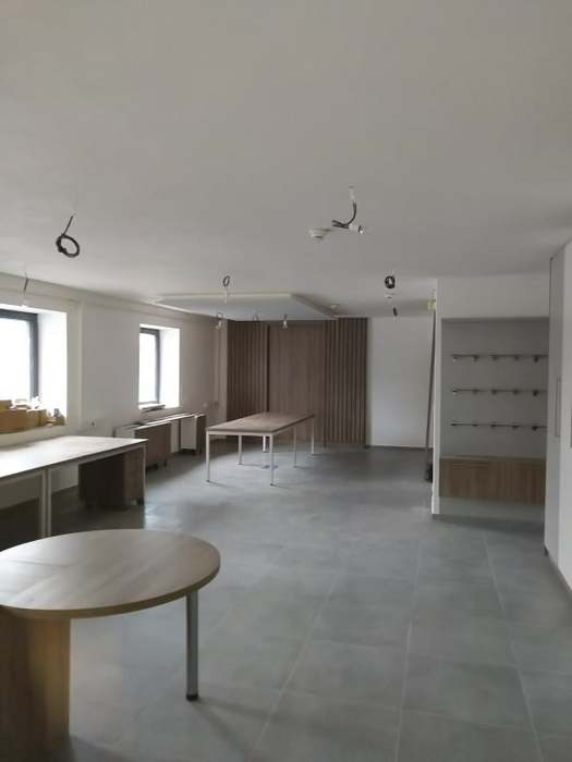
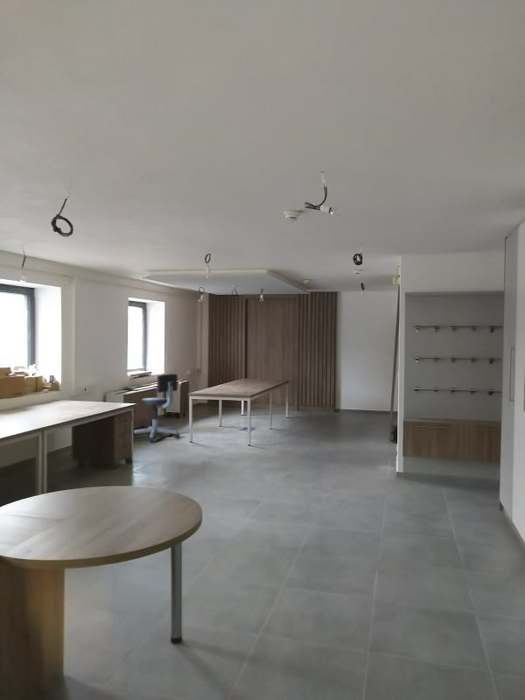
+ office chair (157, 405)
